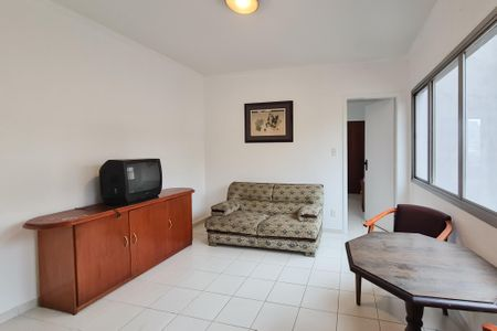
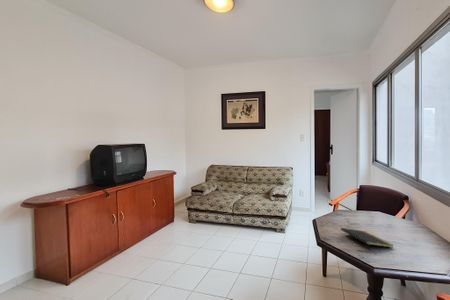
+ notepad (365, 237)
